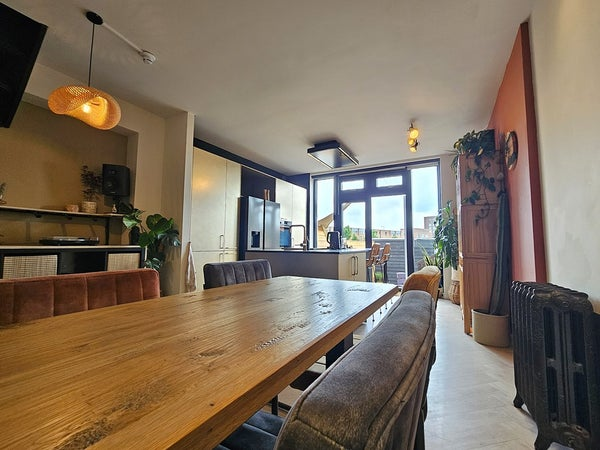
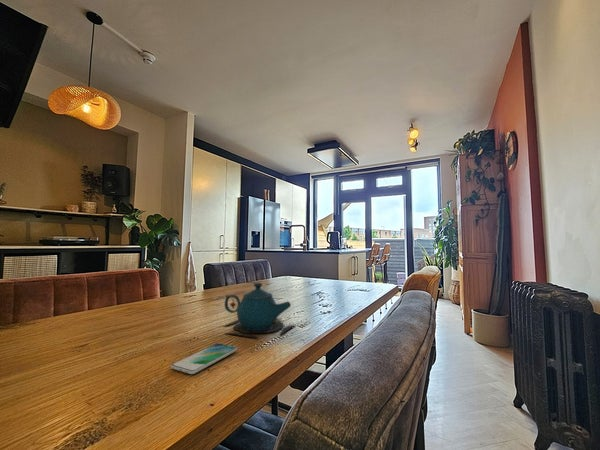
+ smartphone (206, 357)
+ teapot (257, 304)
